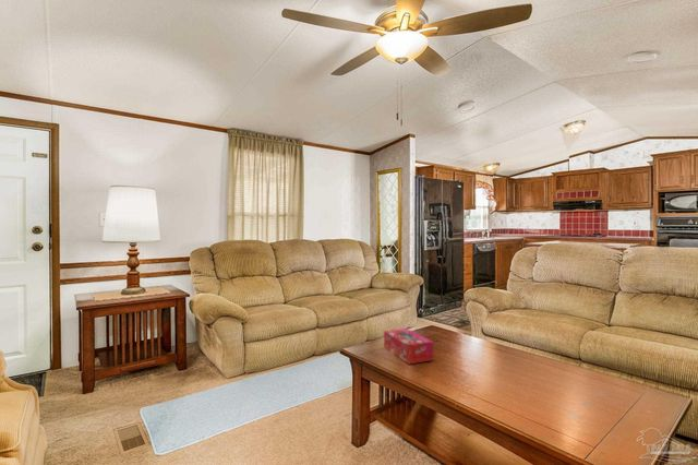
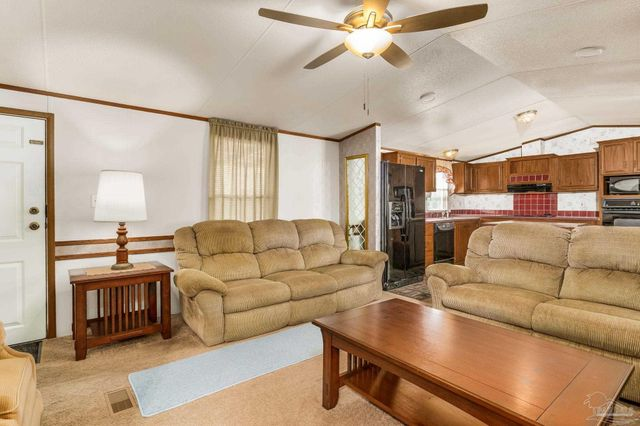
- tissue box (407, 344)
